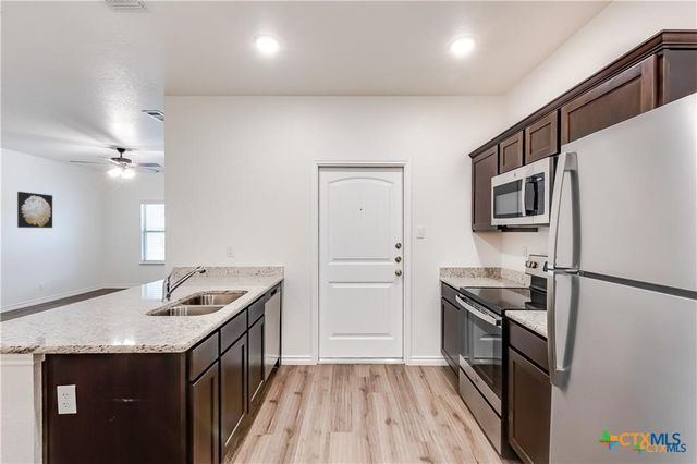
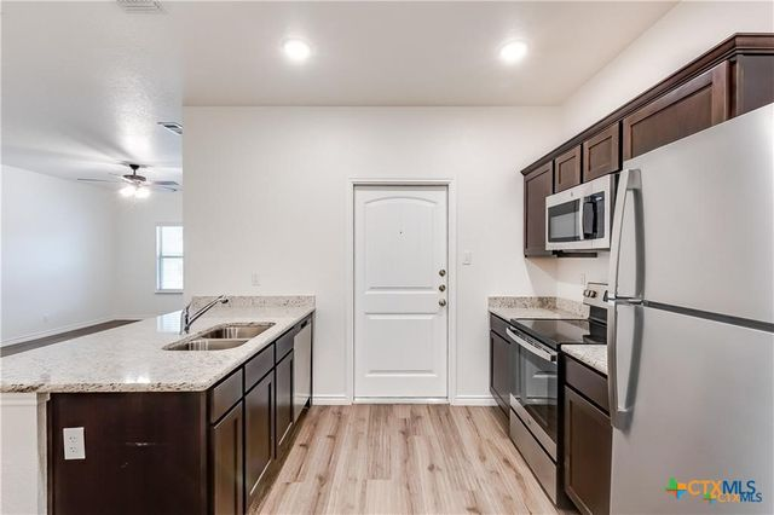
- wall art (35, 210)
